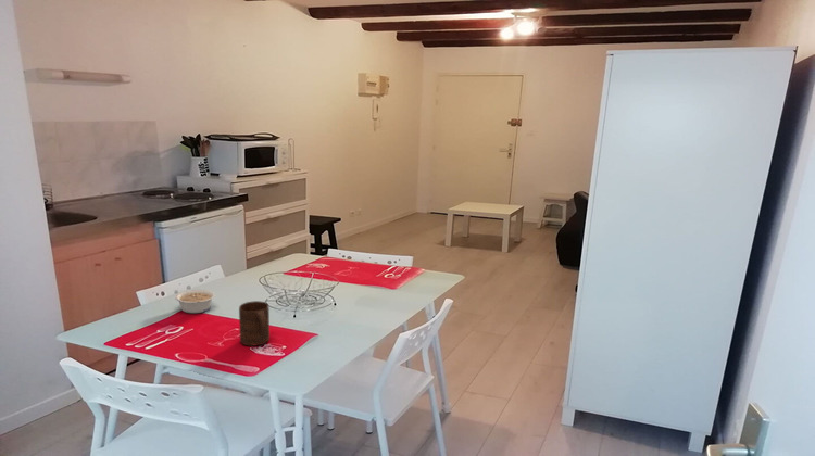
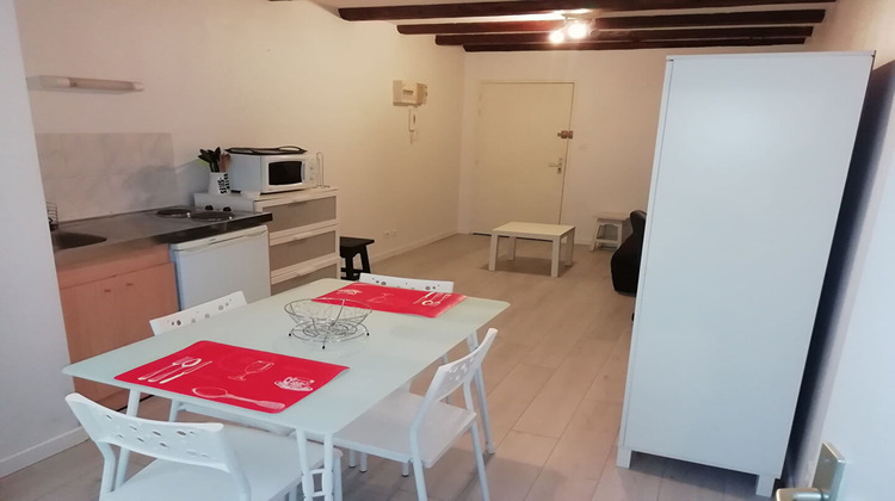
- cup (258, 324)
- legume (197, 301)
